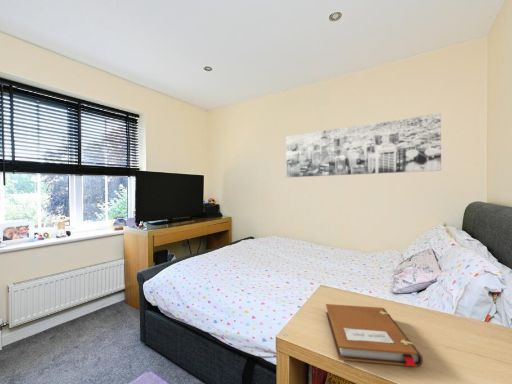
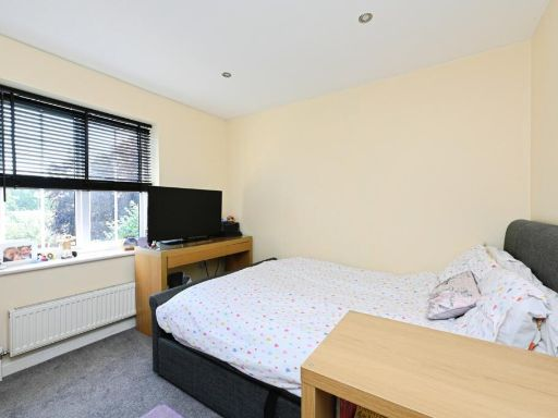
- wall art (350, 150)
- notebook (366, 331)
